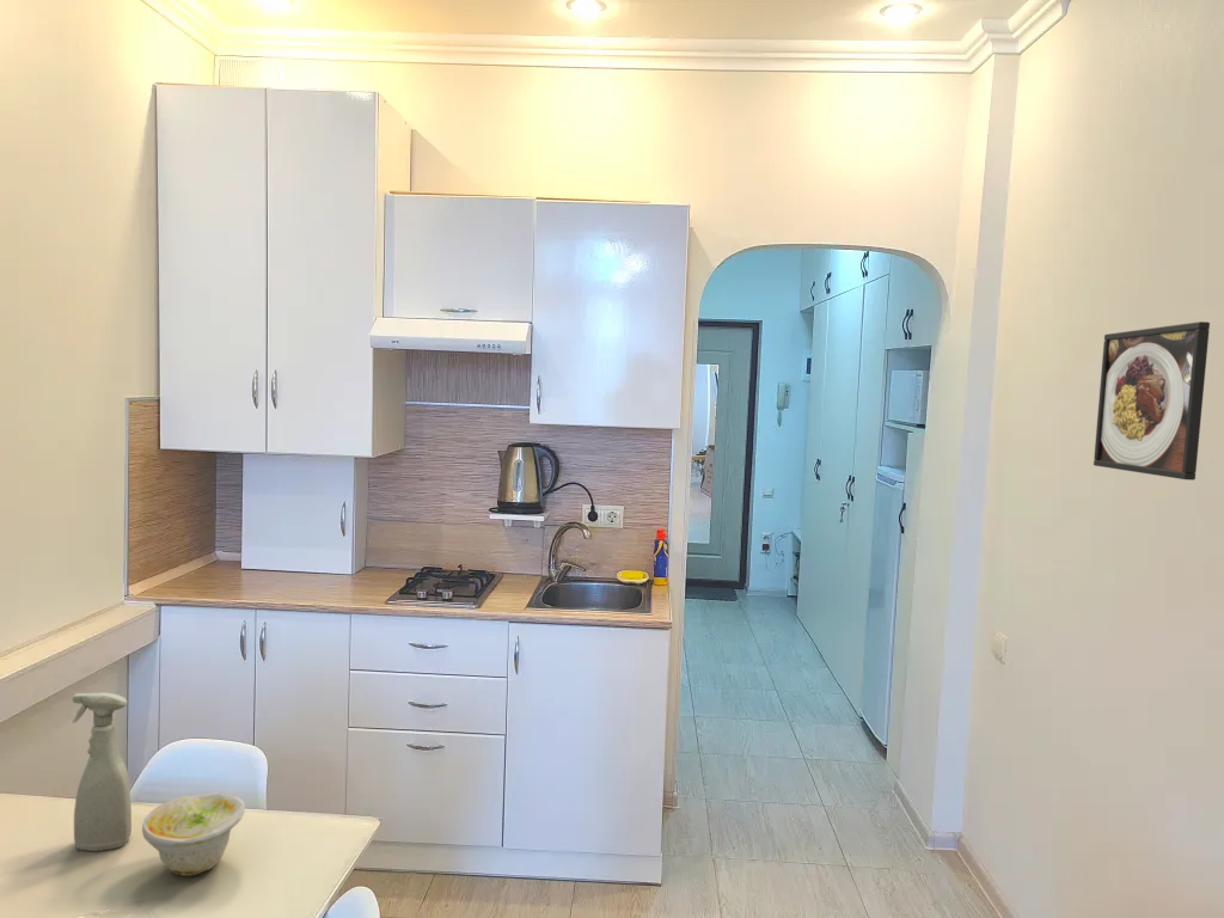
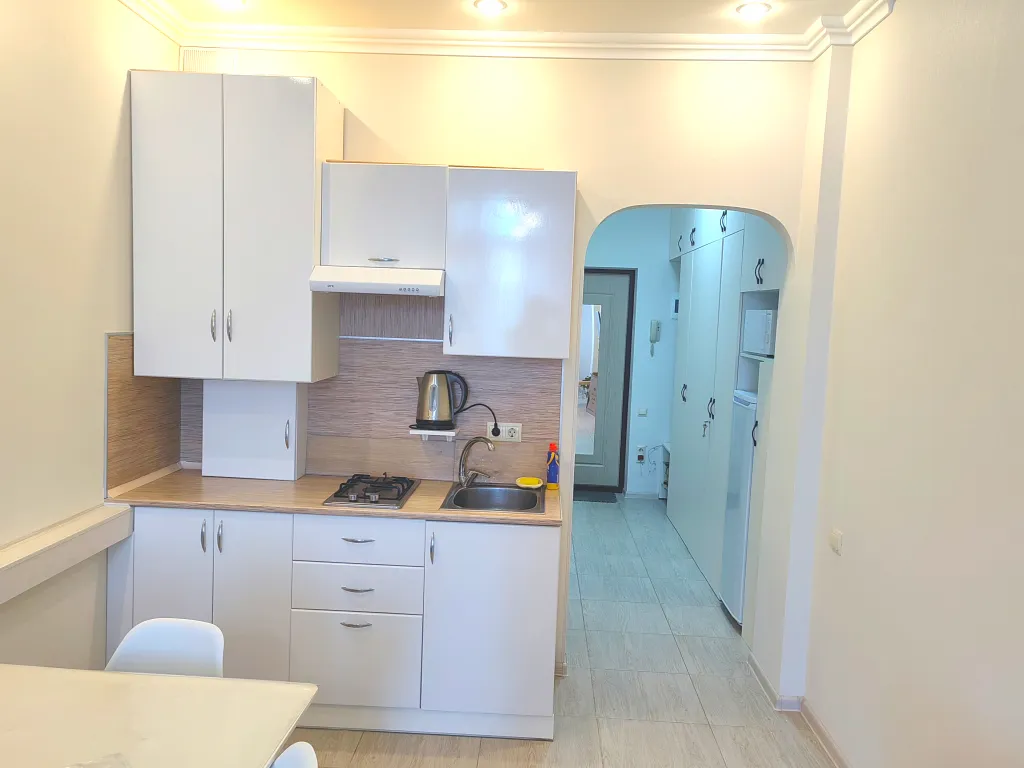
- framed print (1145, 400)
- spray bottle (103, 767)
- bowl (194, 838)
